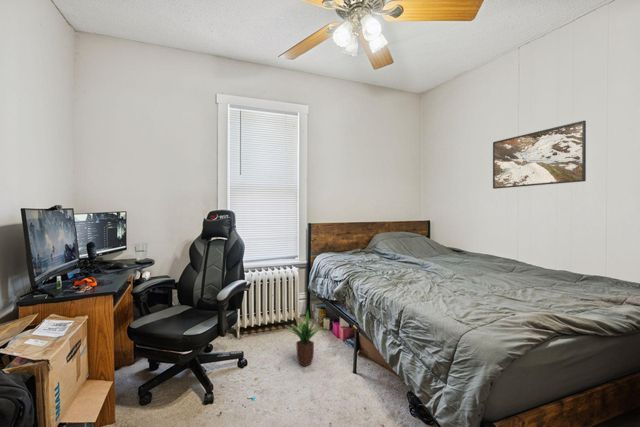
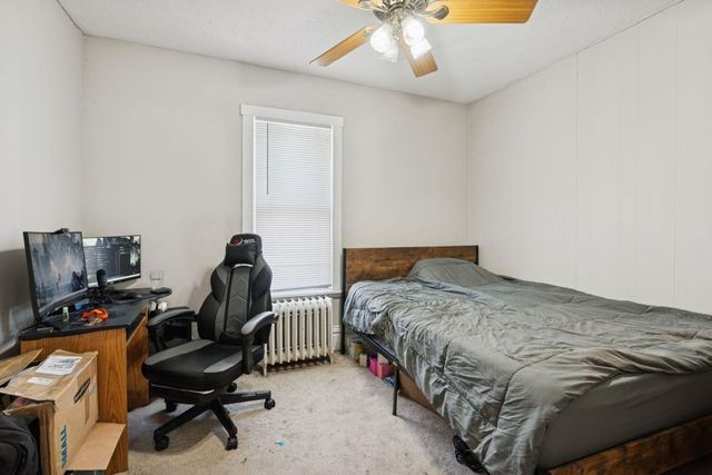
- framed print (533, 159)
- potted plant (305, 337)
